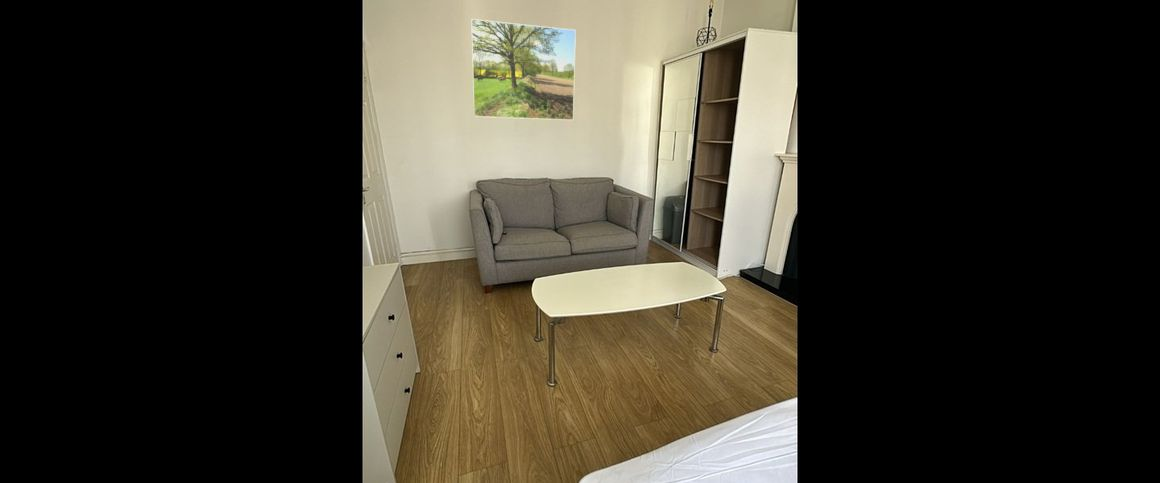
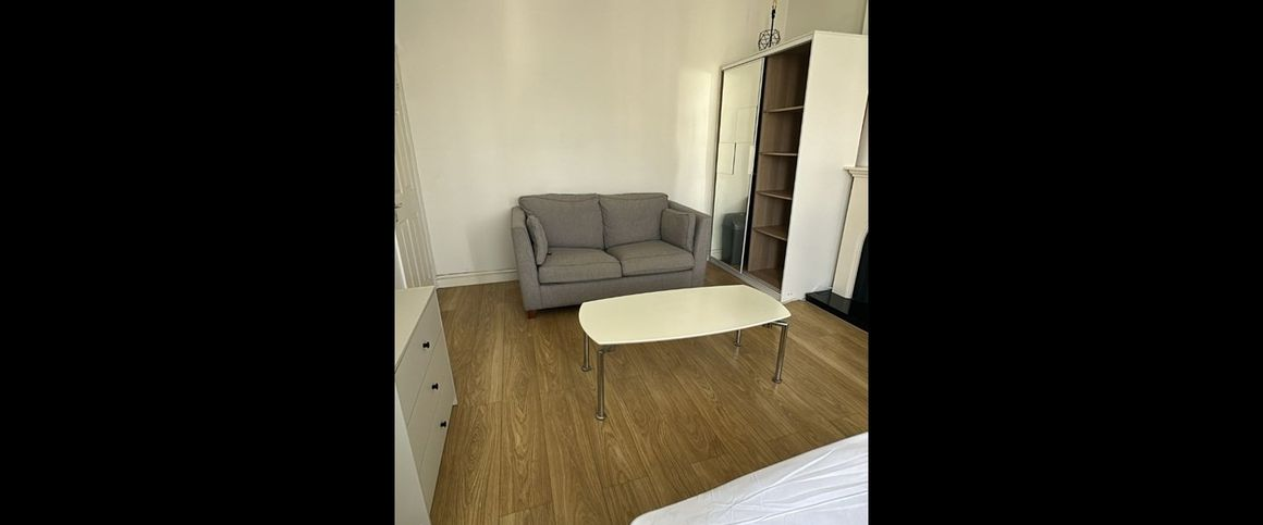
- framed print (525, 72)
